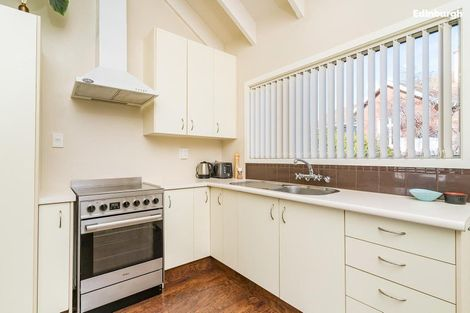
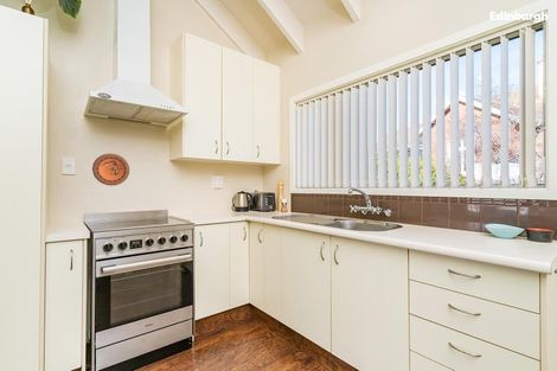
+ decorative plate (111, 169)
